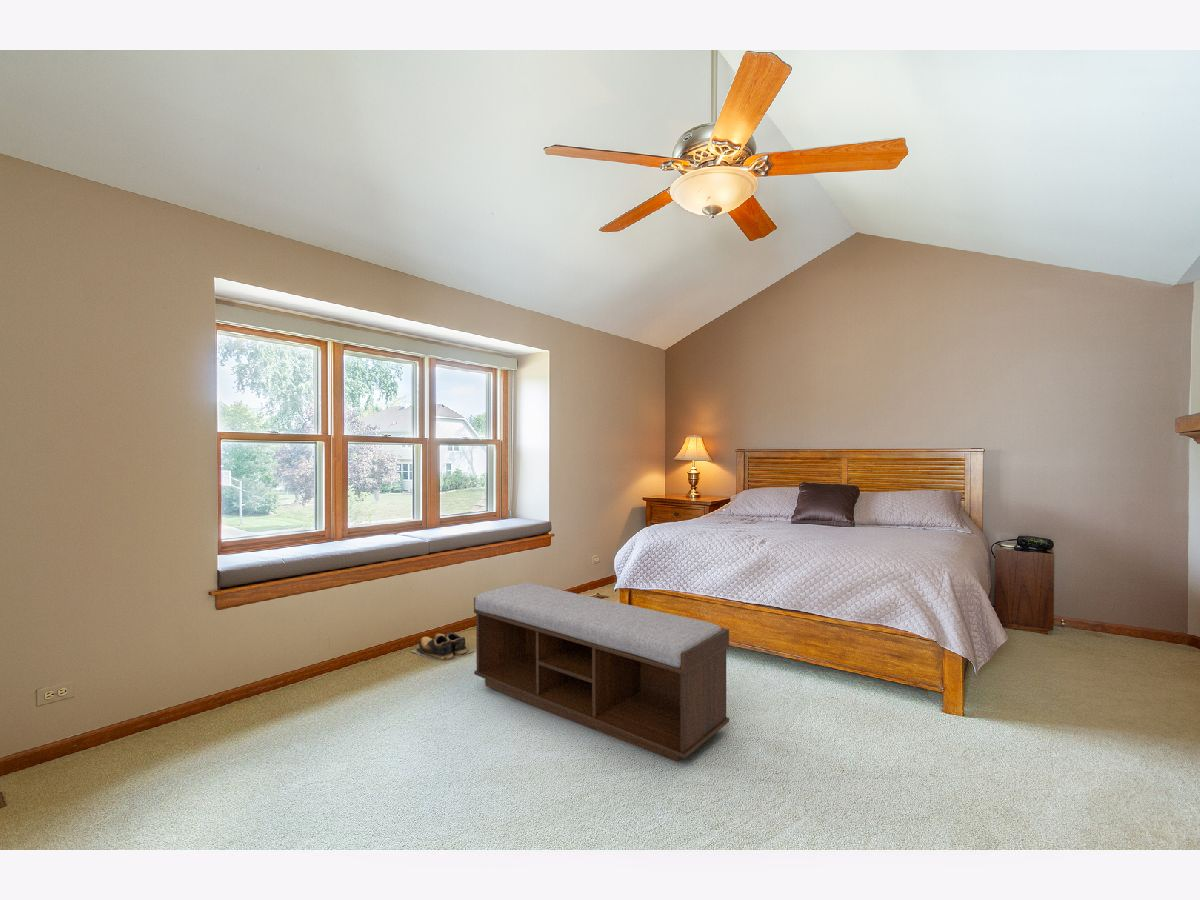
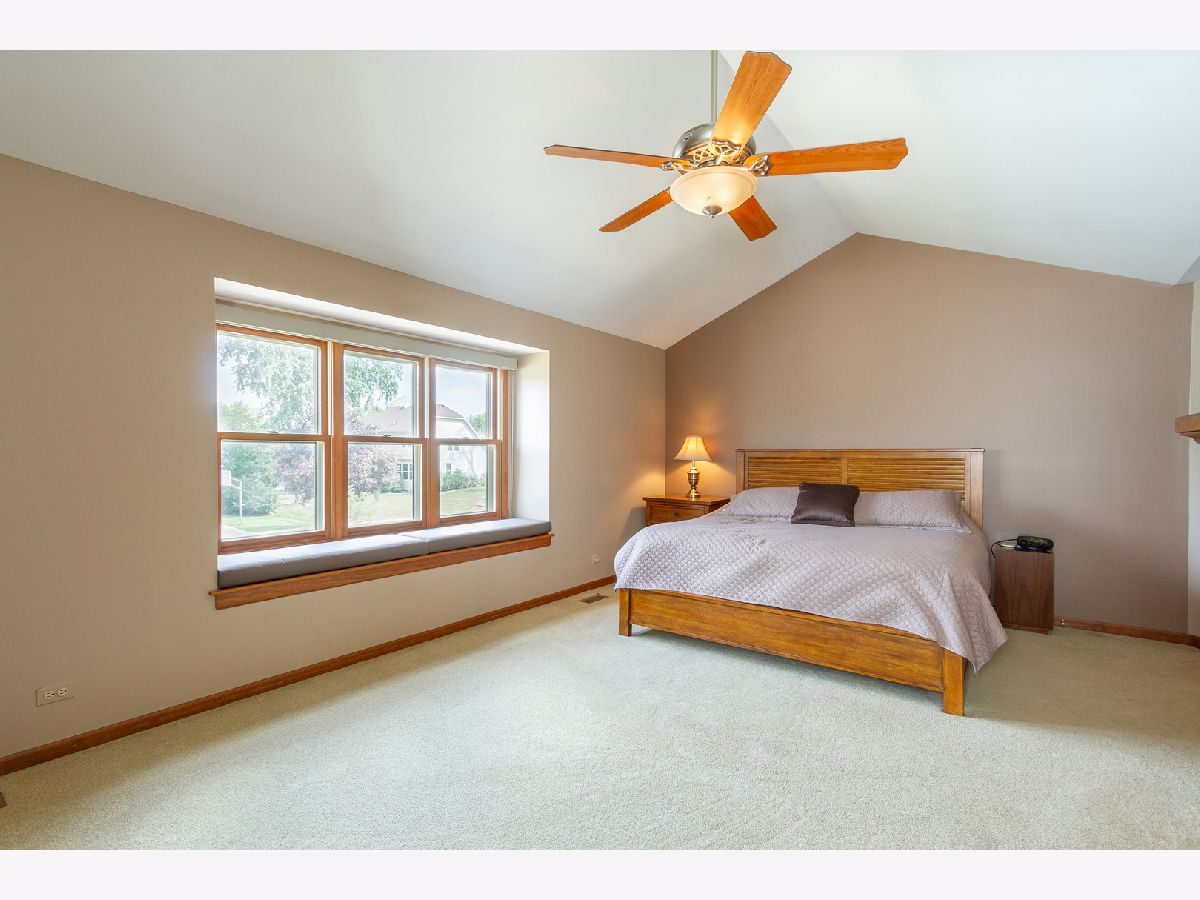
- bench (588, 656)
- shoes (442, 642)
